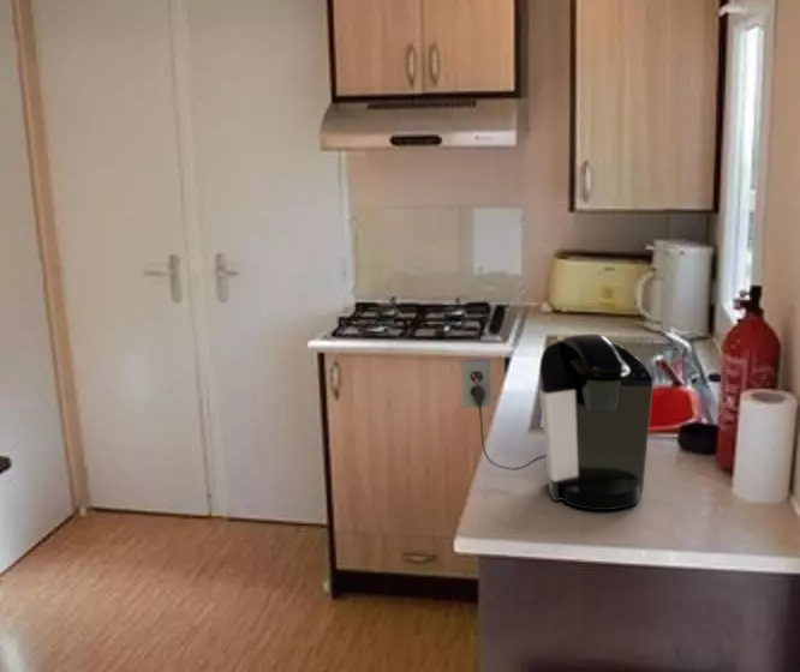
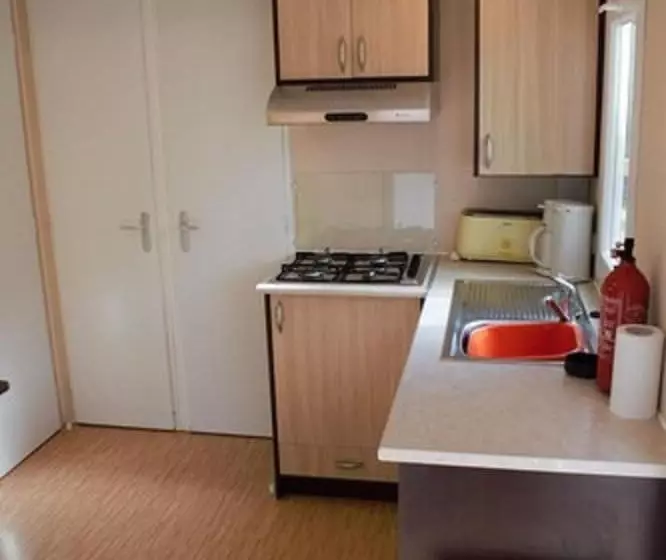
- coffee maker (561, 416)
